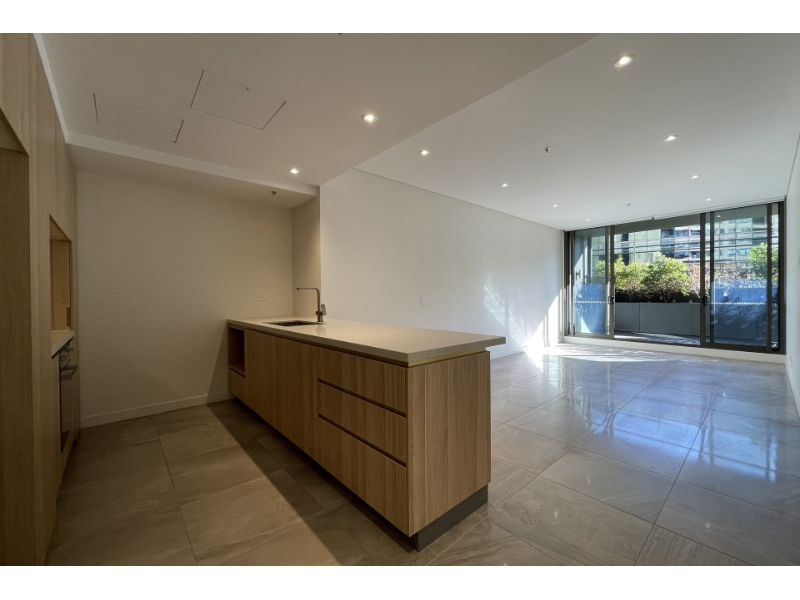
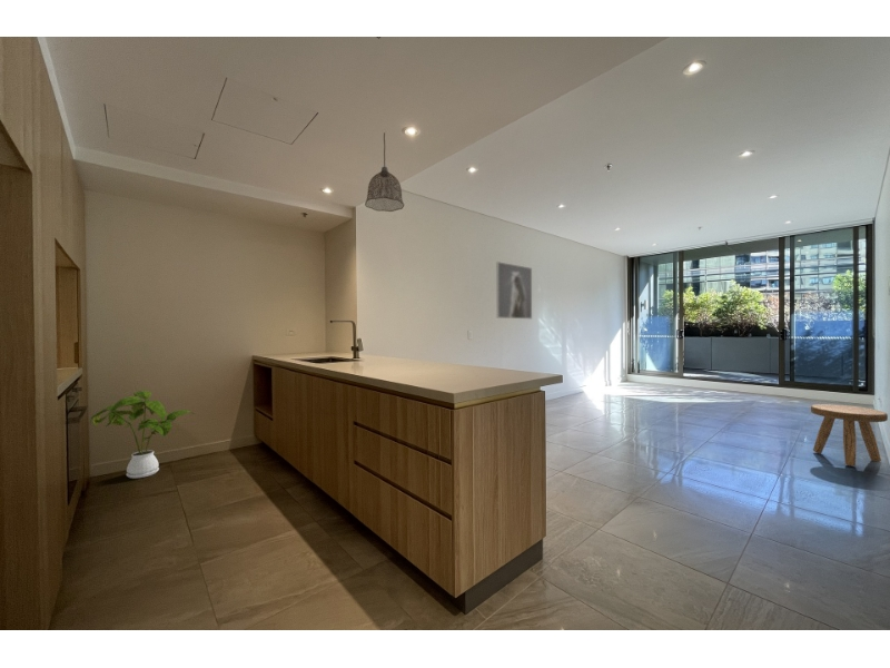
+ stool (847, 434)
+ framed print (514, 292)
+ house plant (144, 433)
+ pendant lamp (384, 169)
